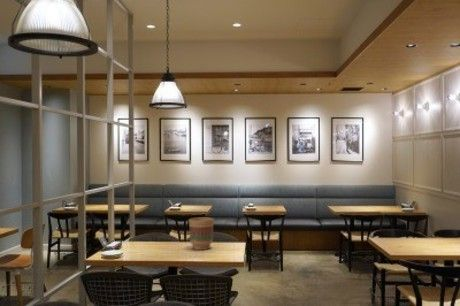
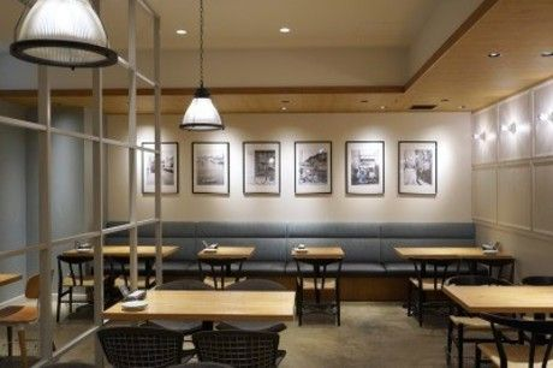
- flower pot (201, 233)
